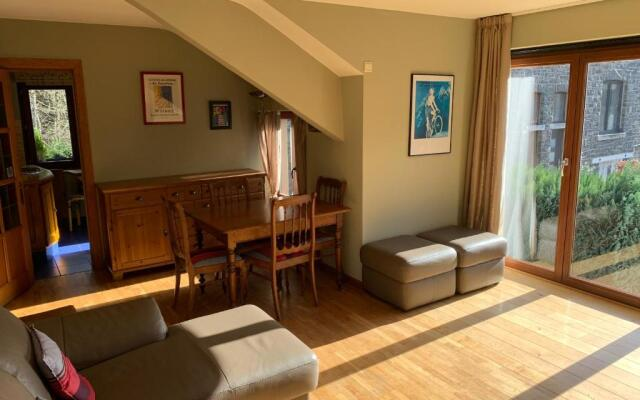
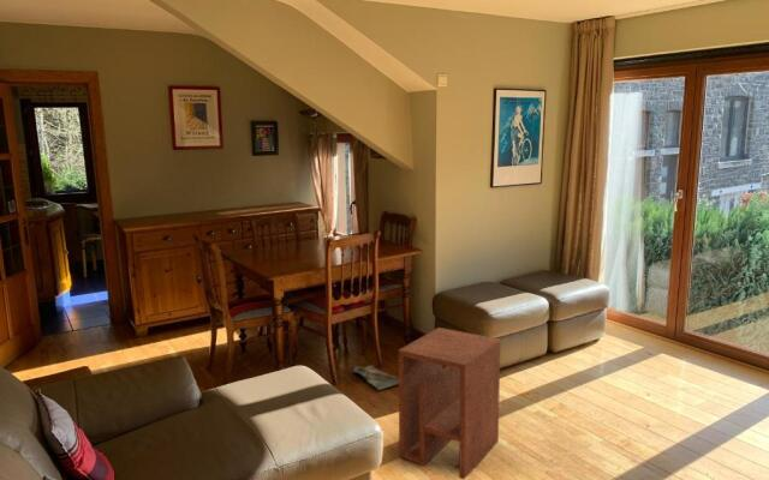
+ side table (449, 397)
+ bag (377, 373)
